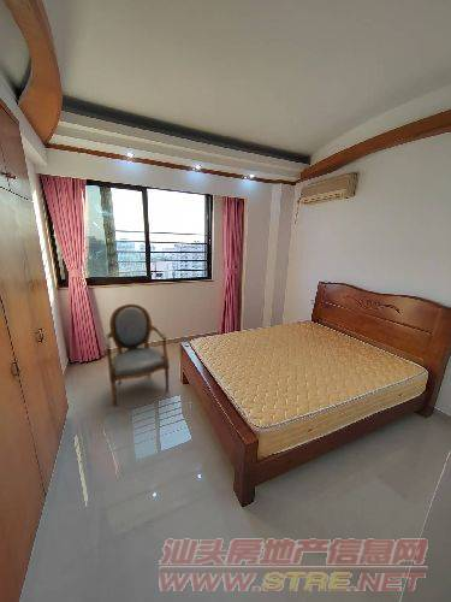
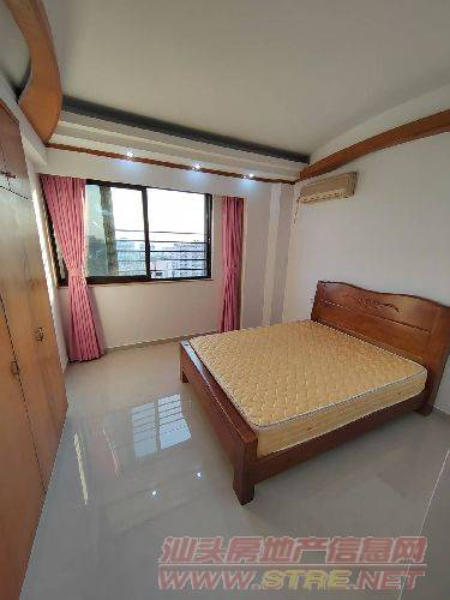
- armchair (136, 349)
